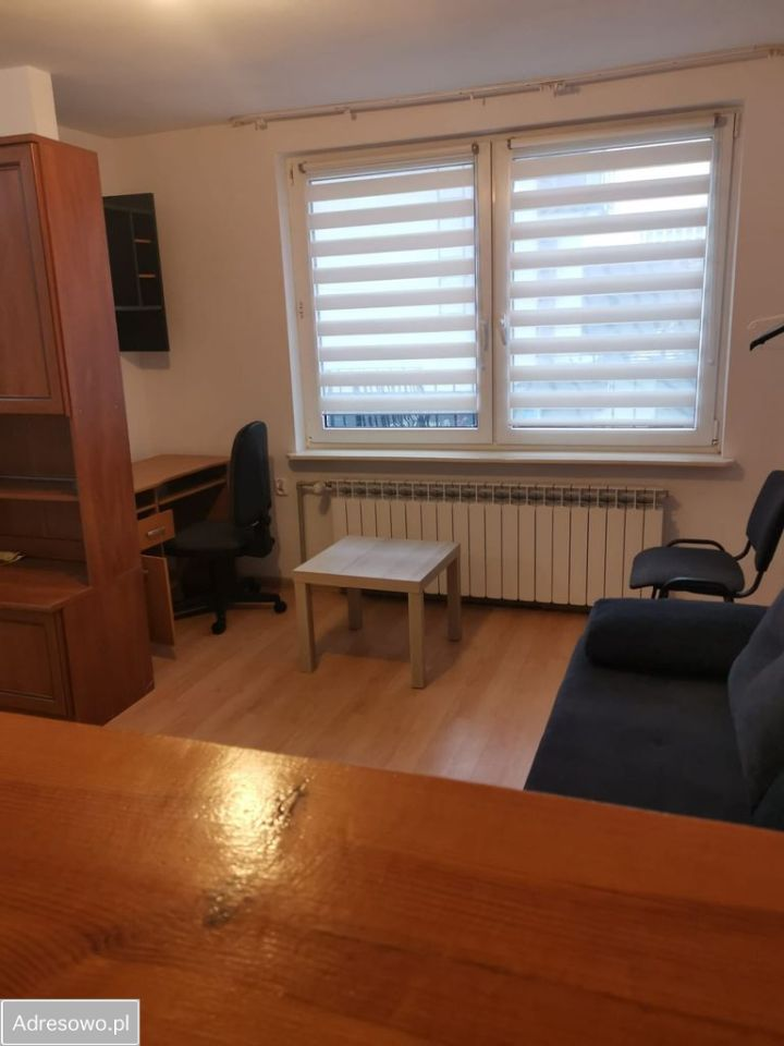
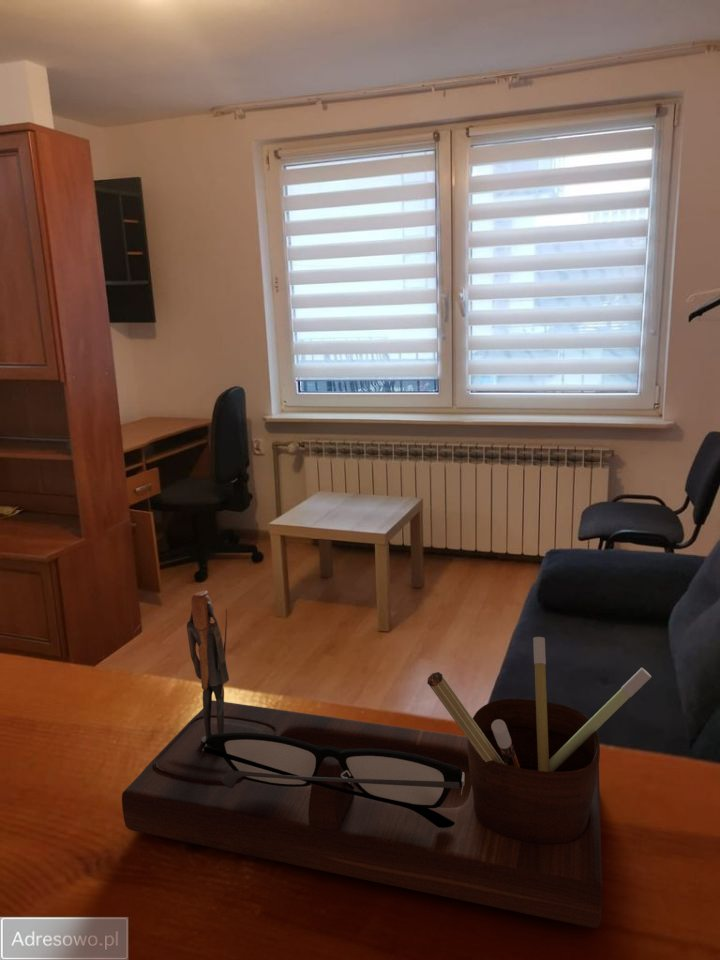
+ desk organizer (380, 724)
